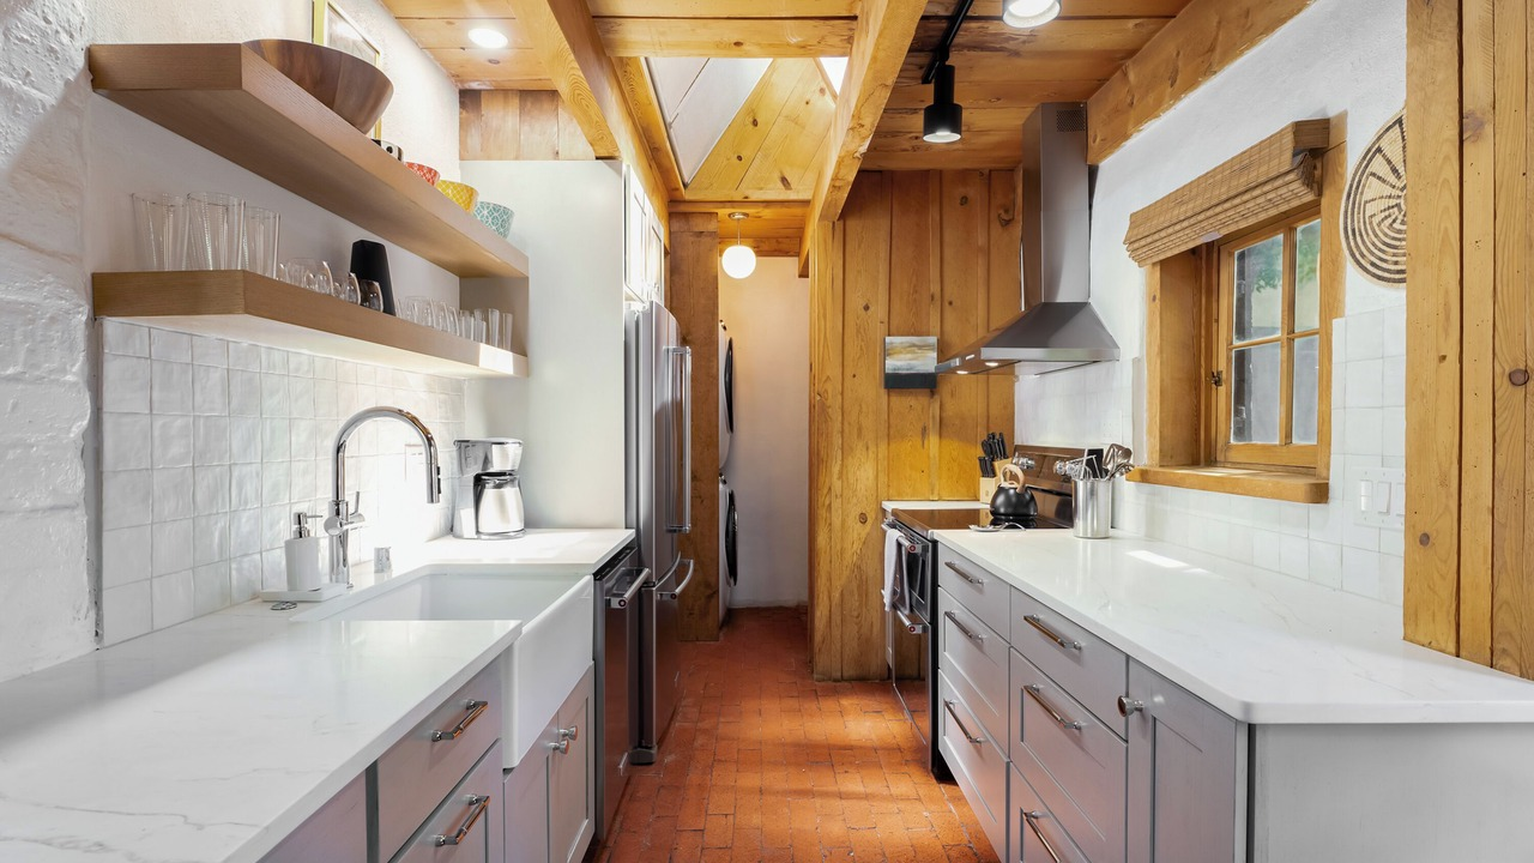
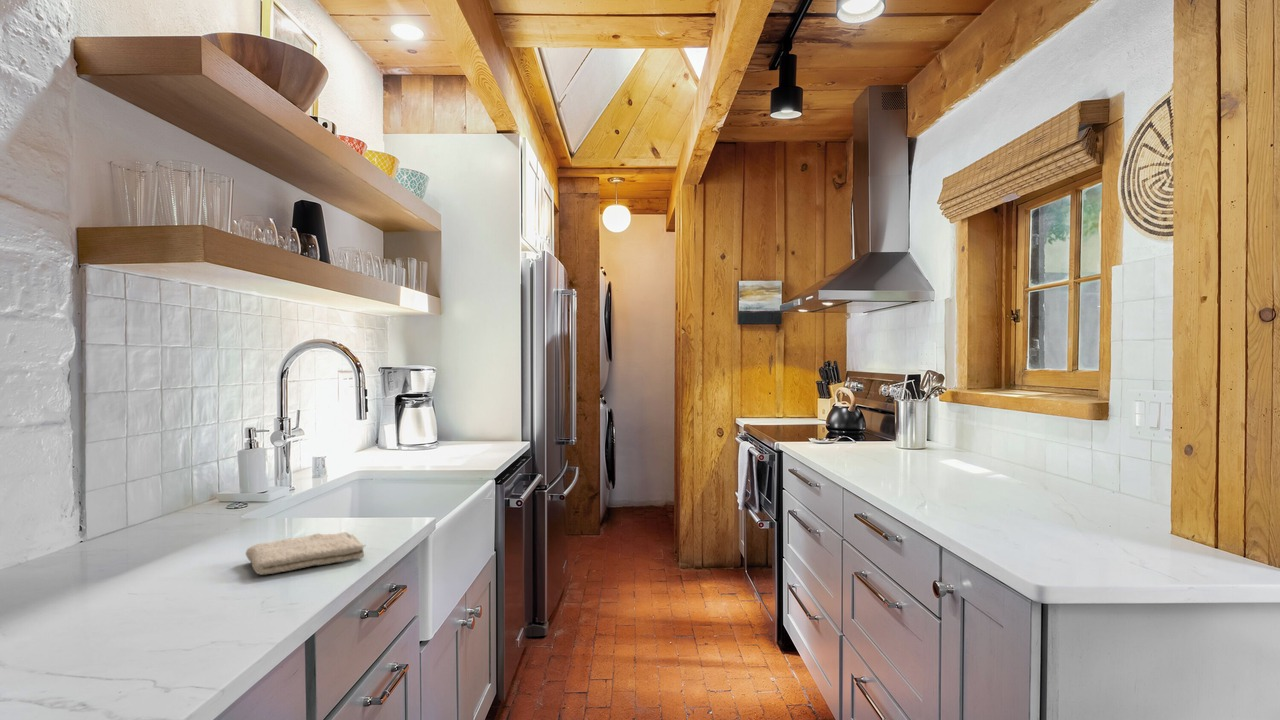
+ washcloth (307, 550)
